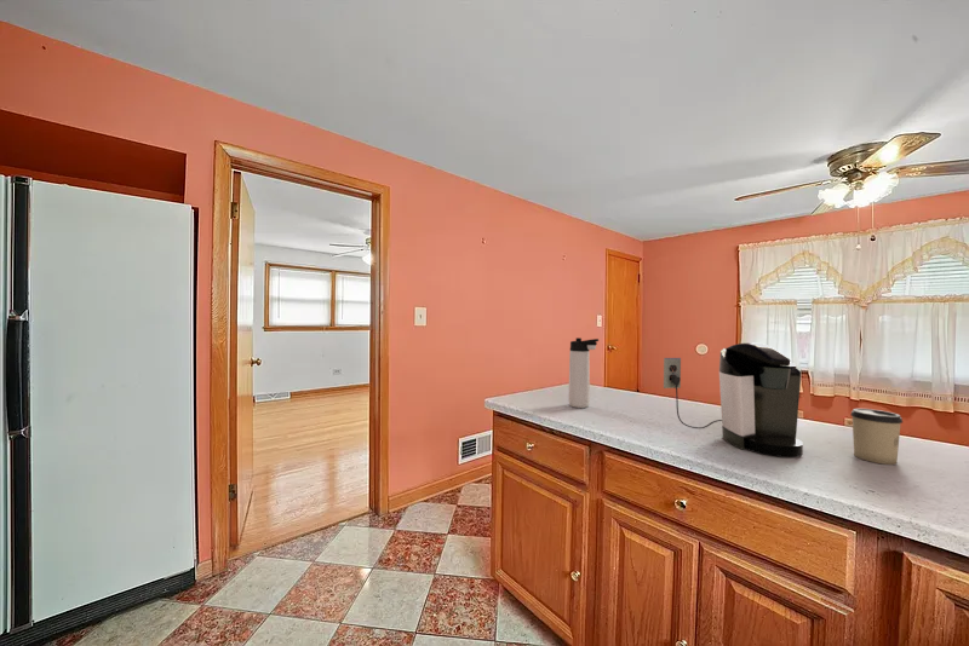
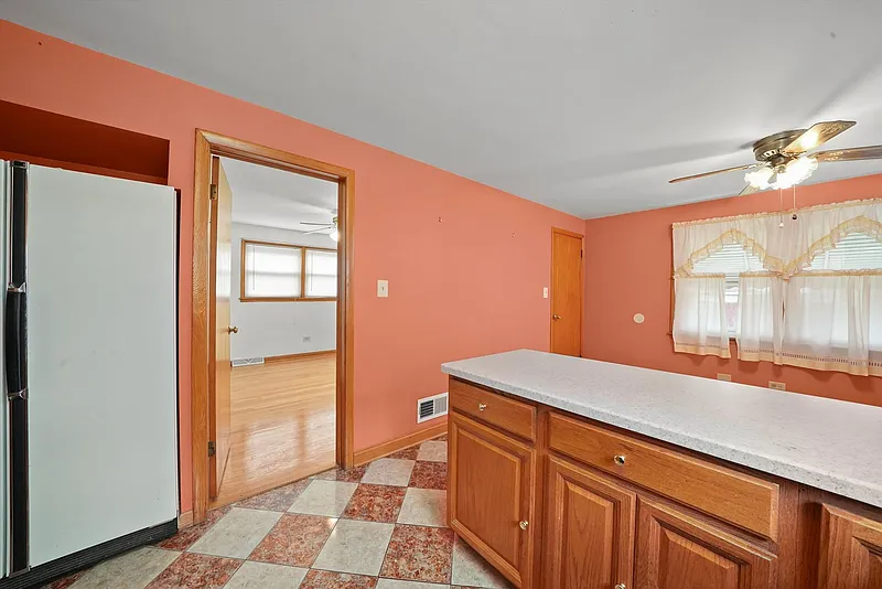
- thermos bottle (583, 371)
- cup (875, 436)
- coffee maker (739, 393)
